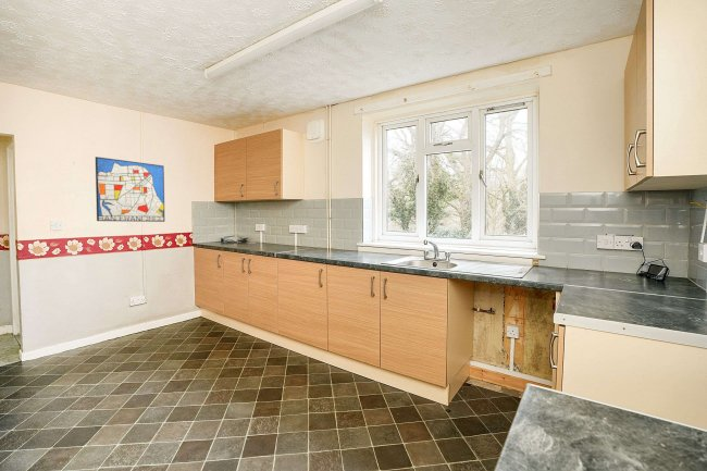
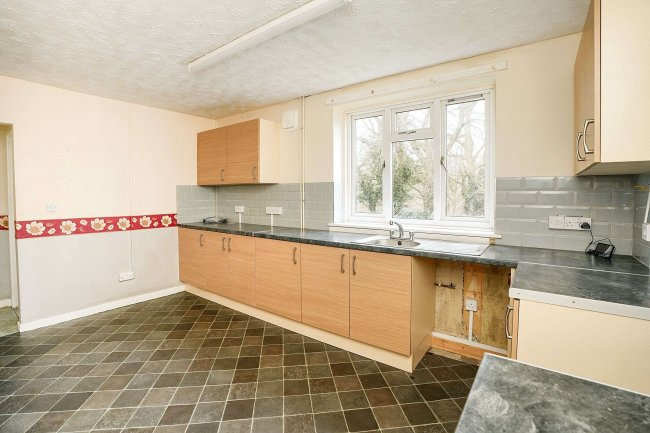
- wall art (132, 191)
